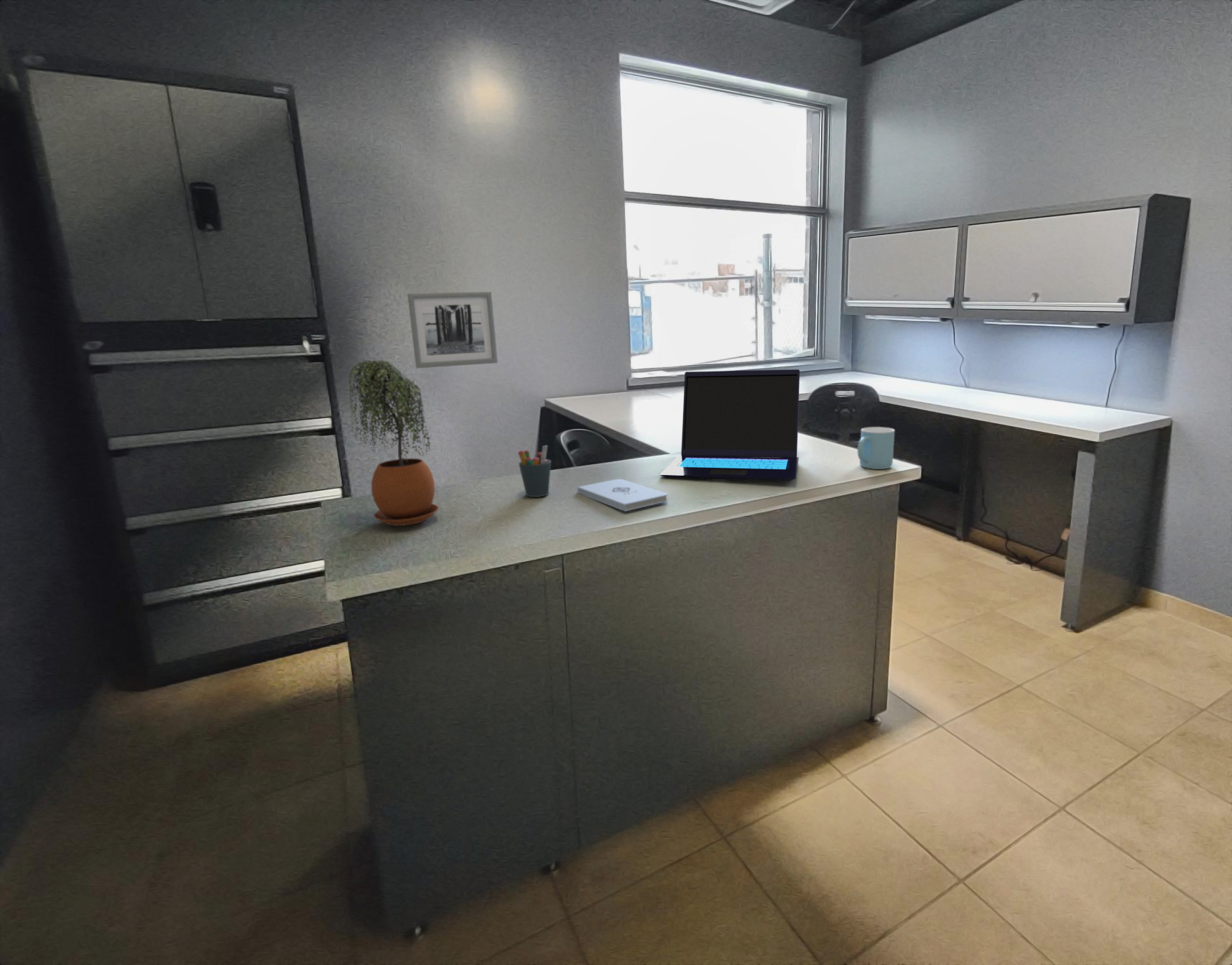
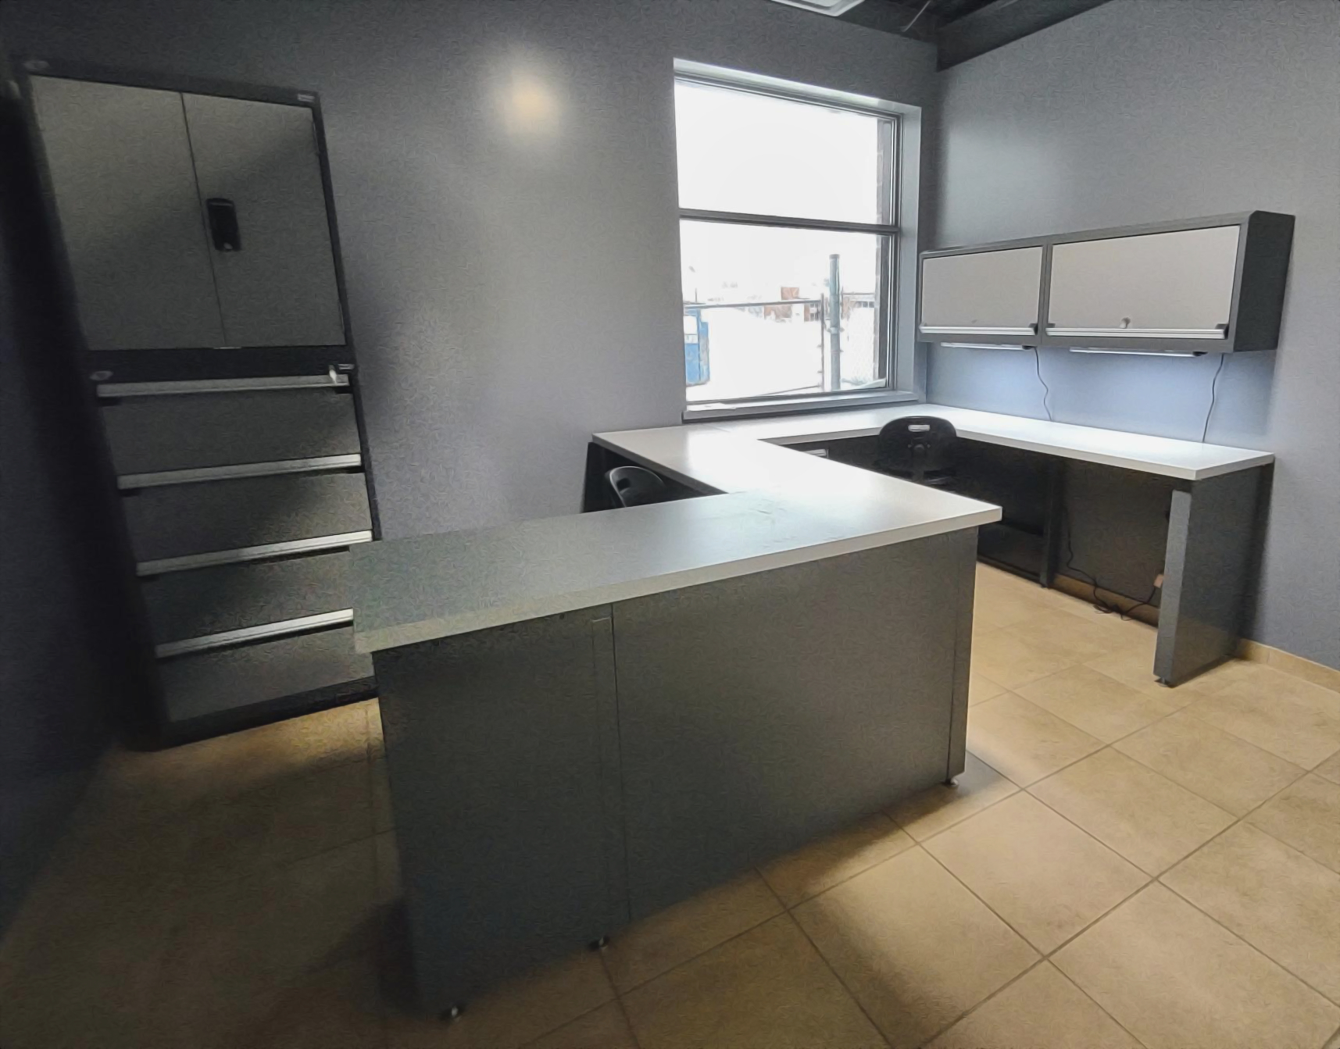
- pen holder (534, 469)
- mug (872, 448)
- wall art (454, 329)
- potted plant (392, 443)
- notepad (622, 494)
- laptop (733, 421)
